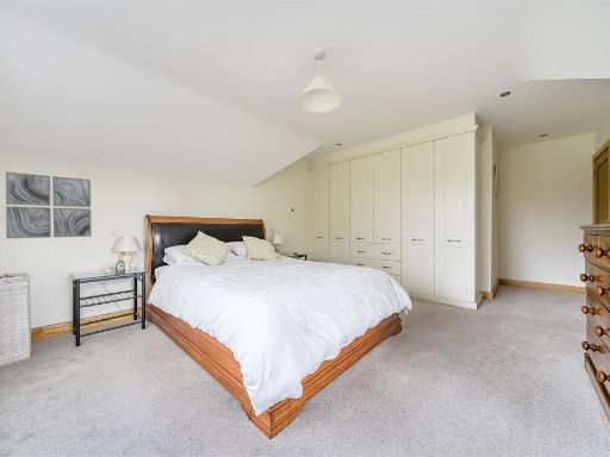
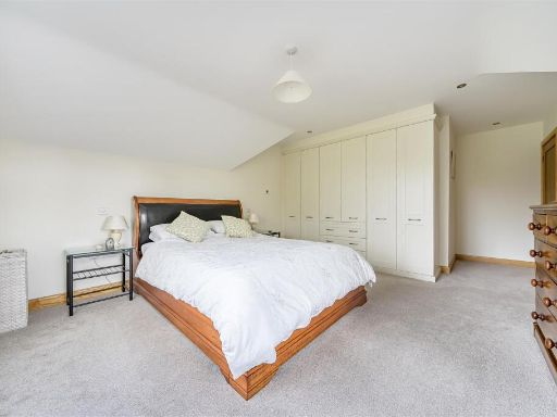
- wall art (50, 207)
